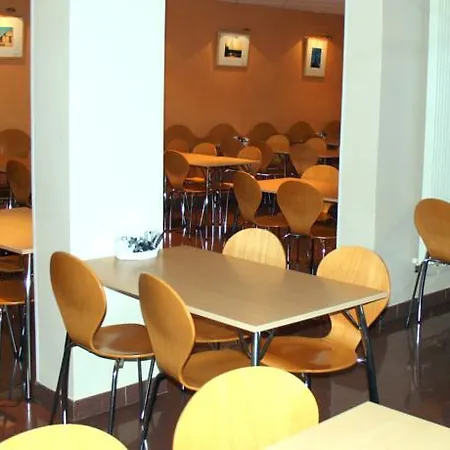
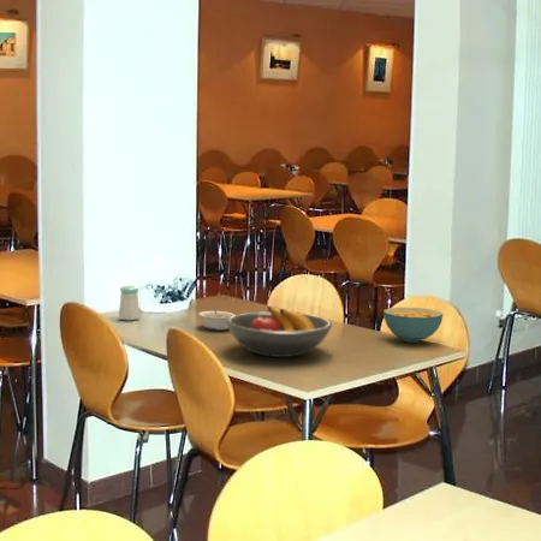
+ fruit bowl (278, 332)
+ legume (215, 319)
+ cereal bowl (412, 326)
+ salt shaker (129, 302)
